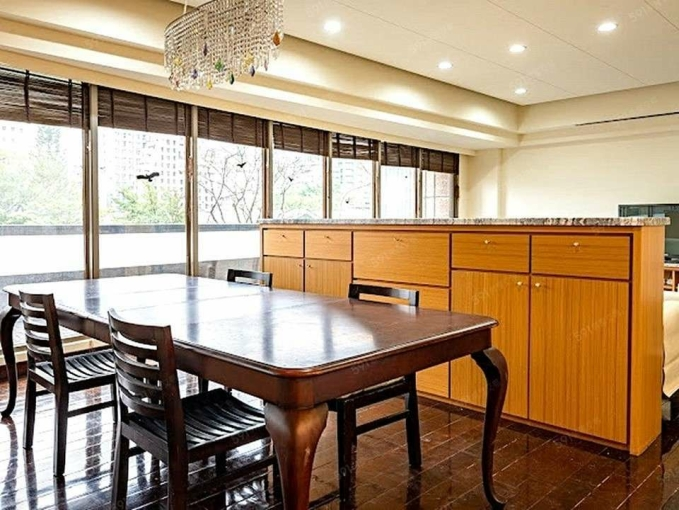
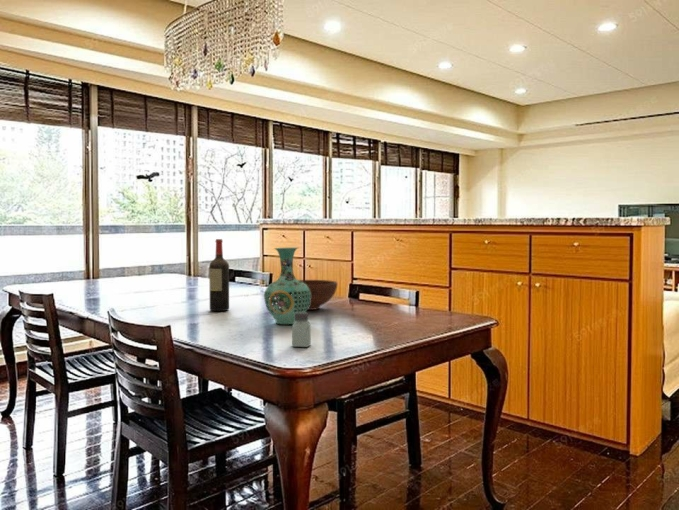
+ vase (287, 285)
+ bowl (310, 293)
+ saltshaker (301, 329)
+ wine bottle (219, 274)
